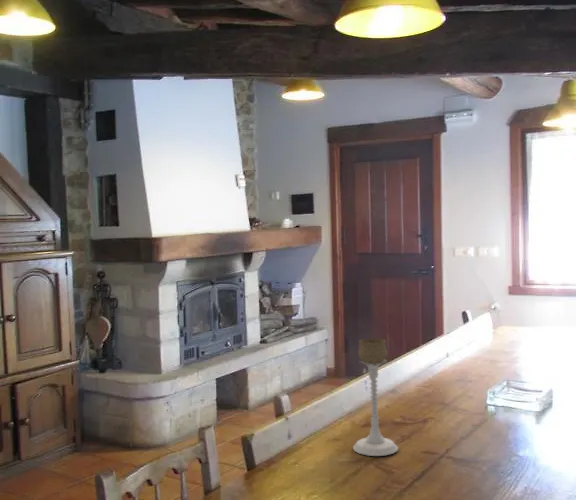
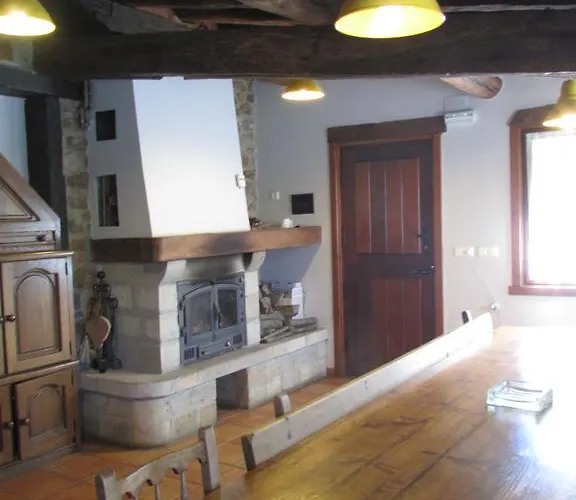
- candle holder (373, 394)
